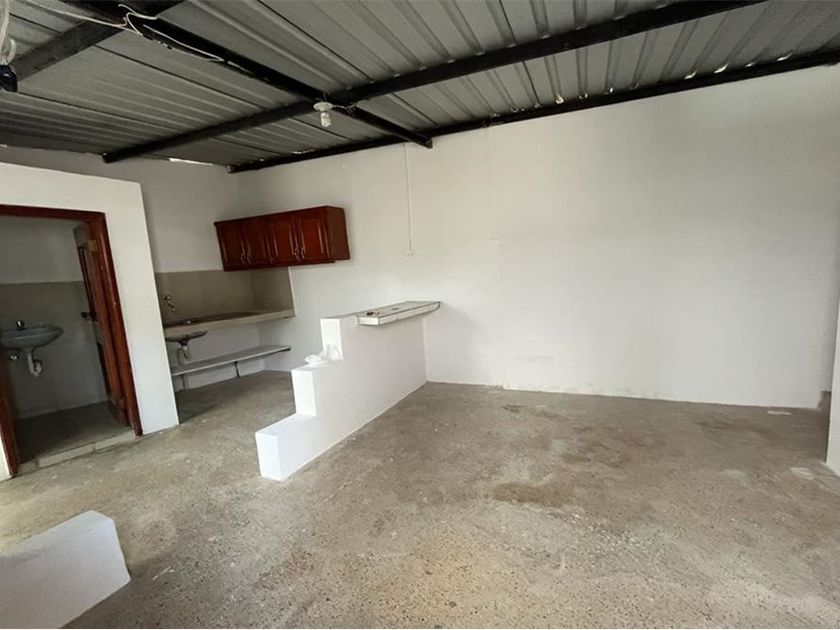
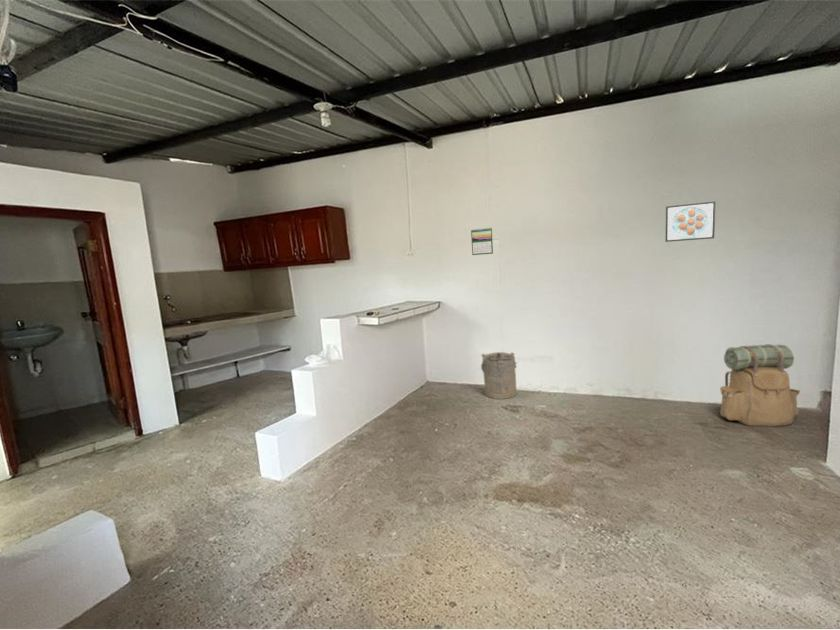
+ laundry hamper (498, 373)
+ backpack (757, 381)
+ calendar (481, 241)
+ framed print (689, 222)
